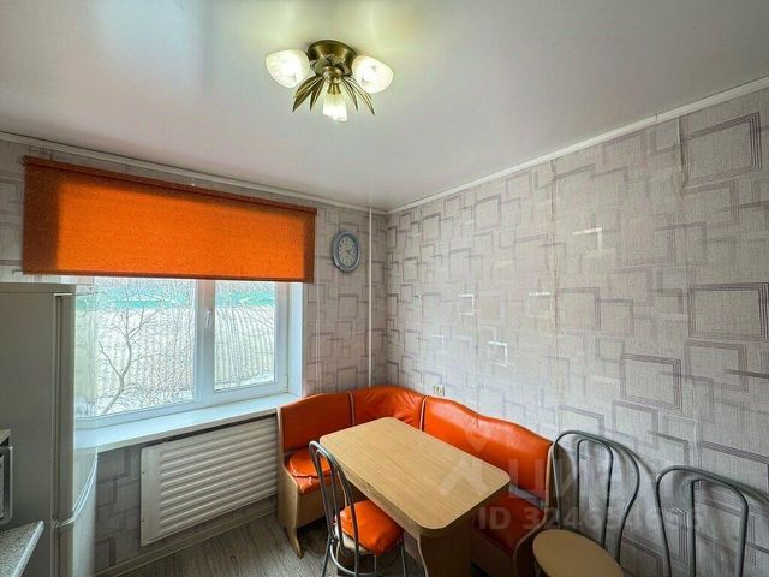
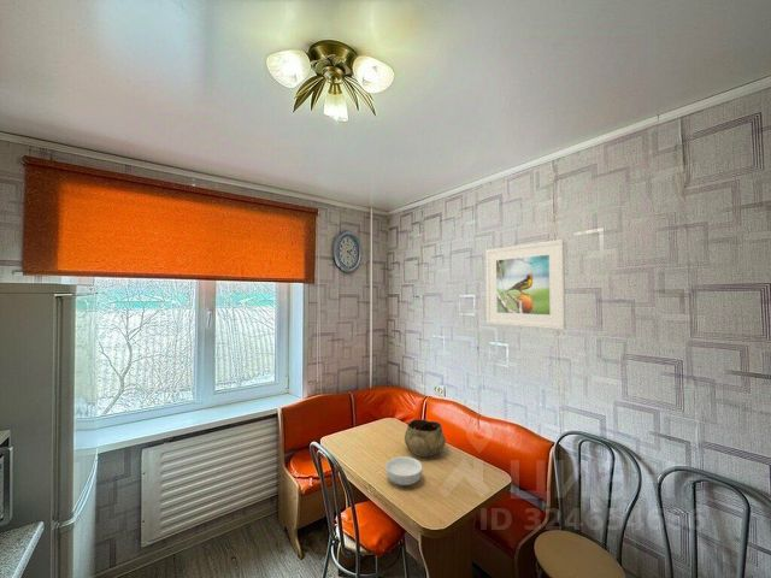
+ decorative bowl (424, 438)
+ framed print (522, 285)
+ cereal bowl (404, 472)
